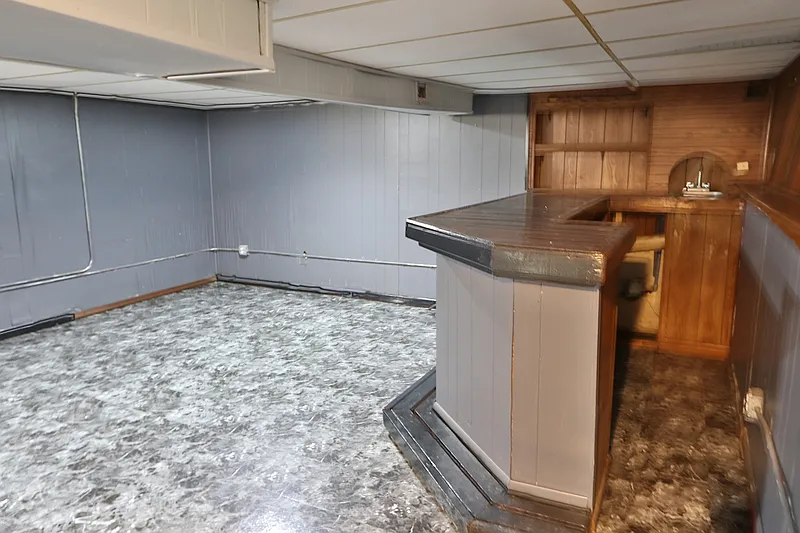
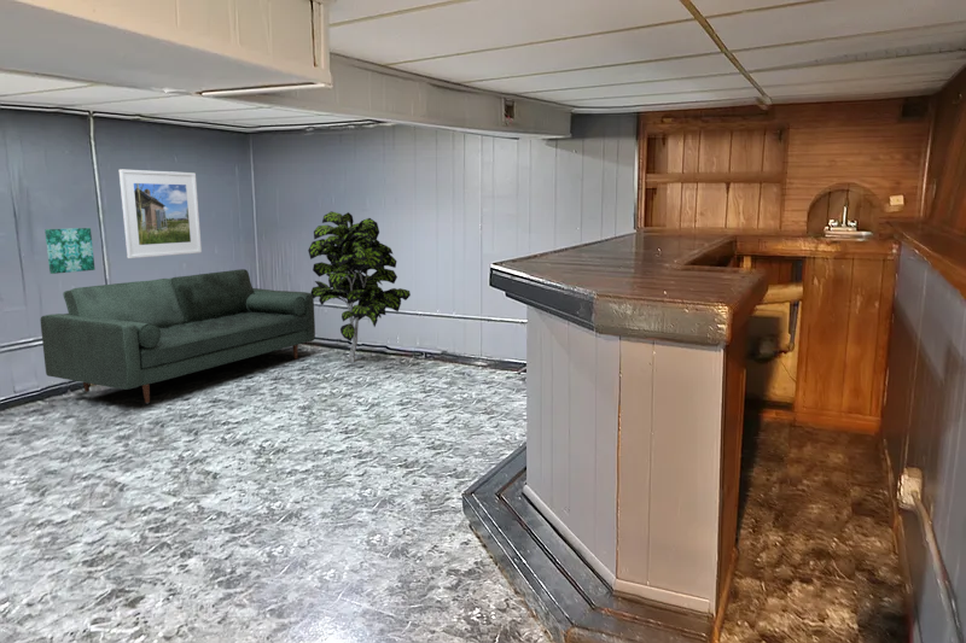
+ wall art (70, 250)
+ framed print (162, 214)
+ indoor plant (357, 287)
+ sofa (193, 326)
